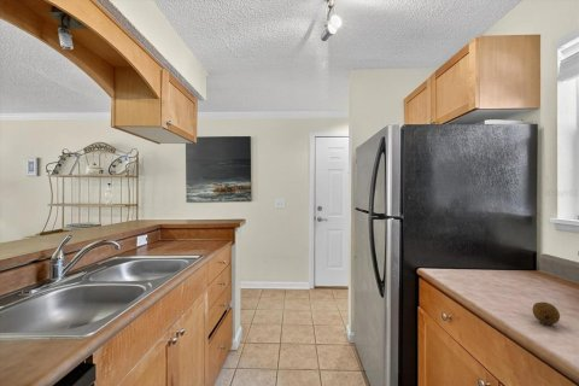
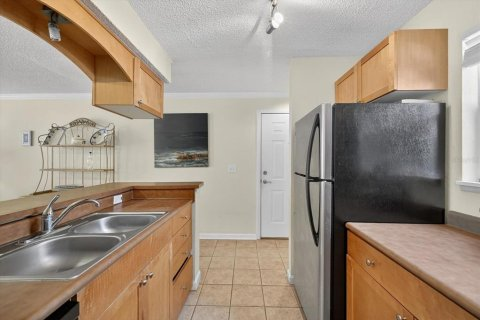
- fruit (545, 312)
